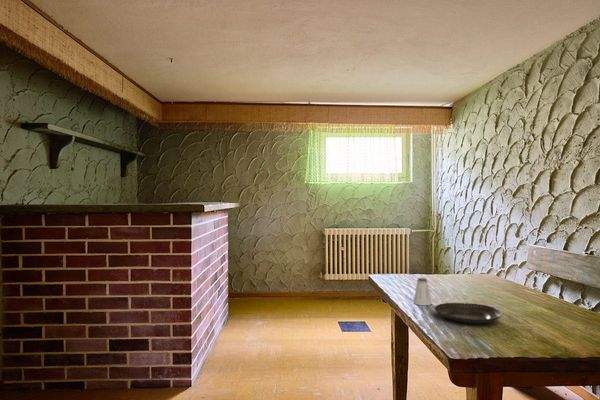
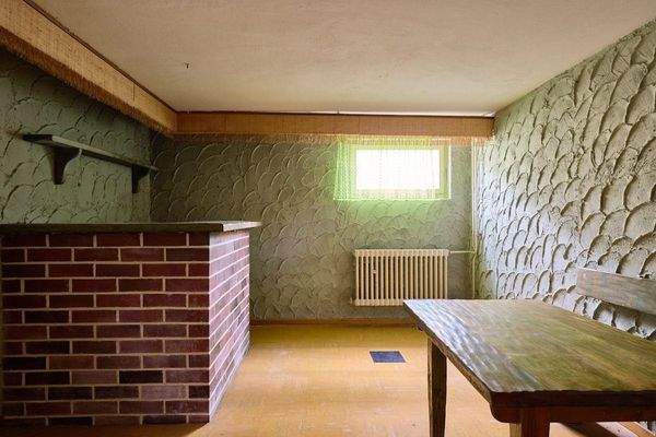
- saltshaker (422, 290)
- tart tin (467, 313)
